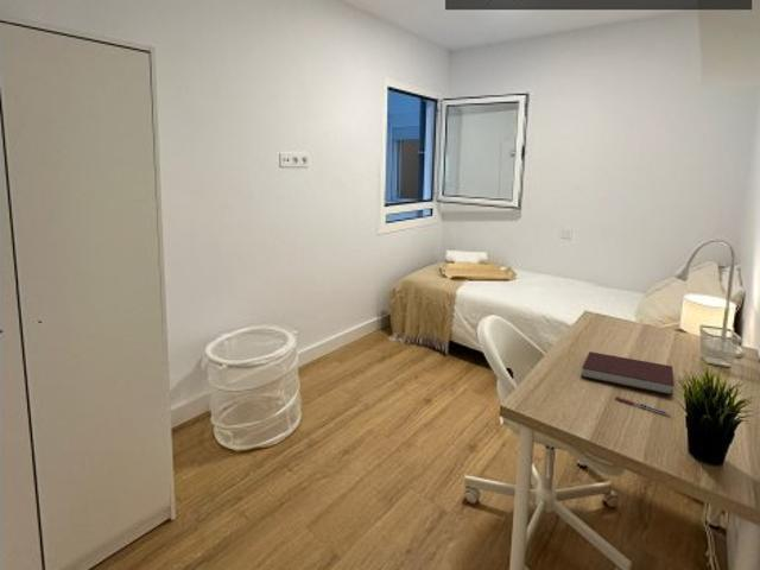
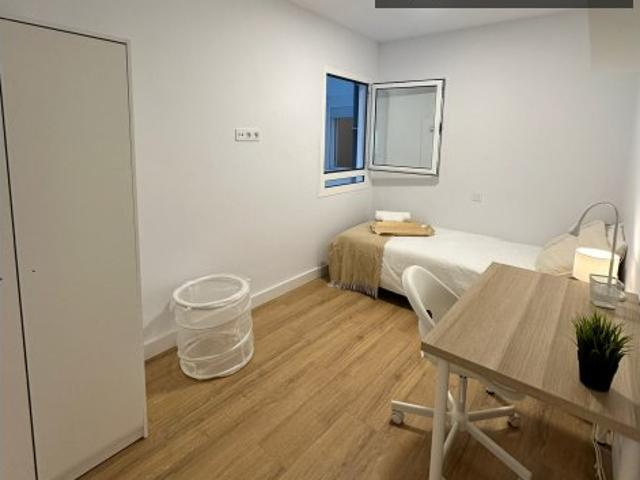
- pen (641, 405)
- notebook (627, 370)
